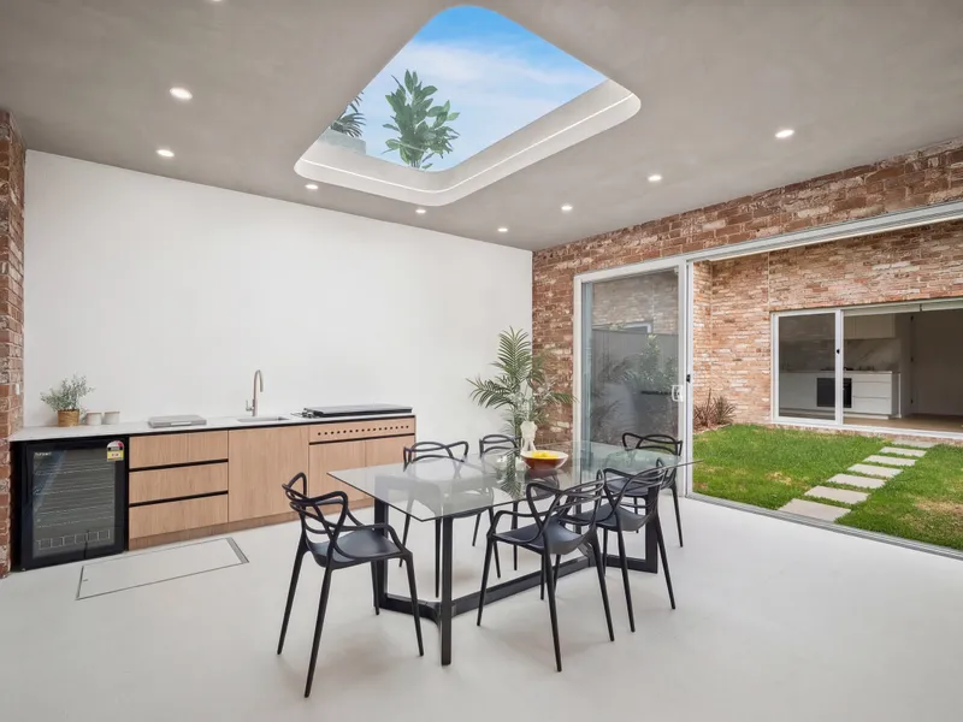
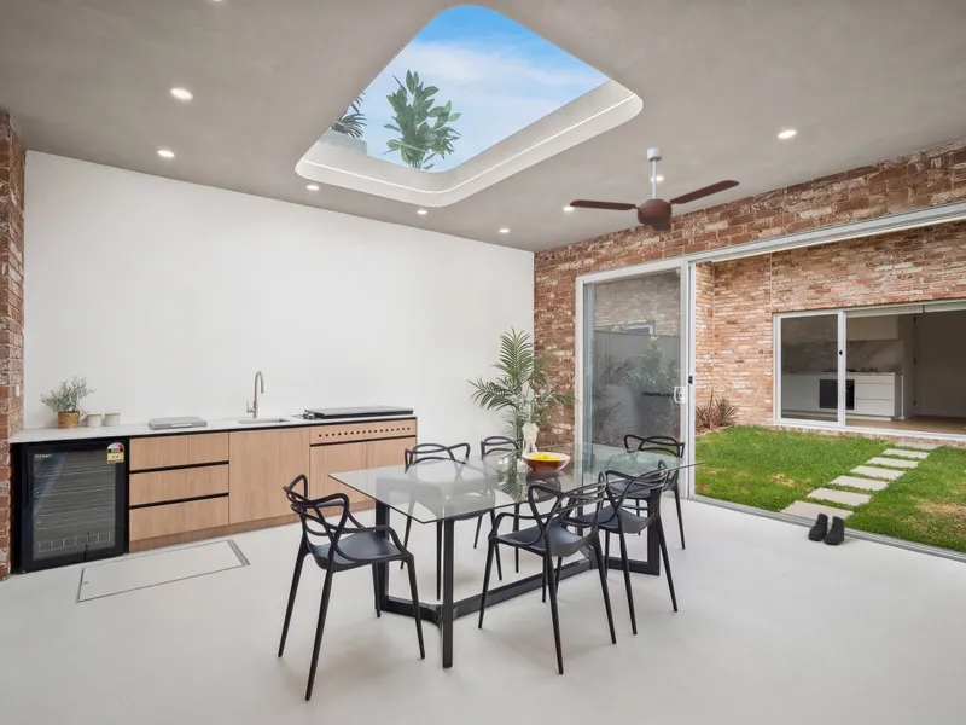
+ ceiling fan (653, 190)
+ boots (826, 527)
